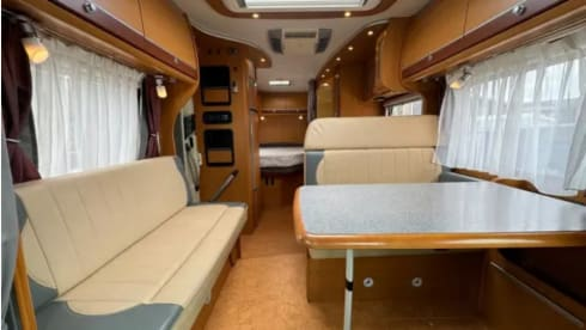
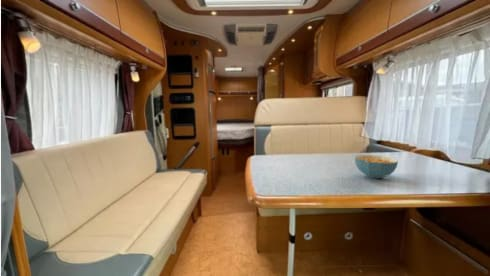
+ cereal bowl (375, 167)
